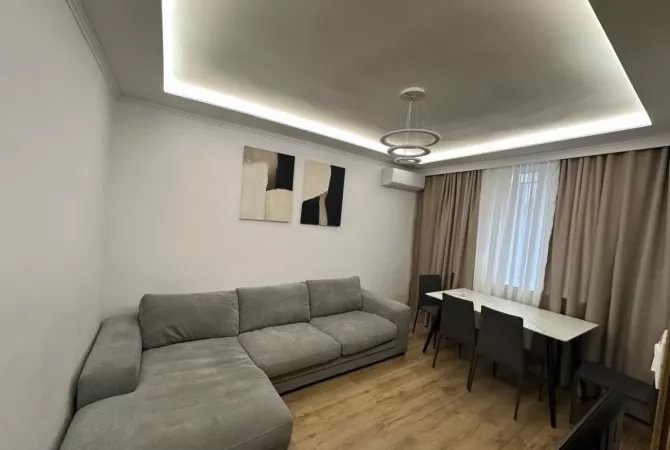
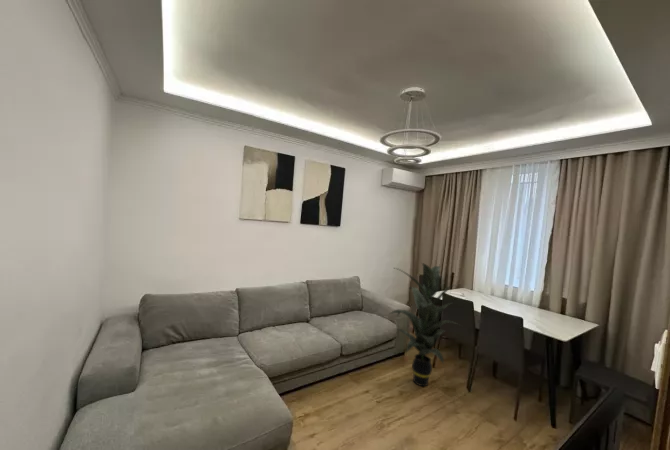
+ indoor plant (421, 322)
